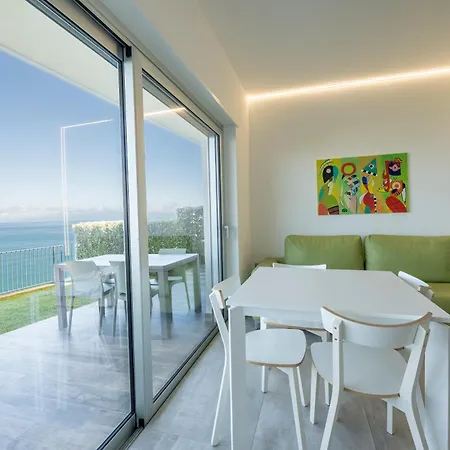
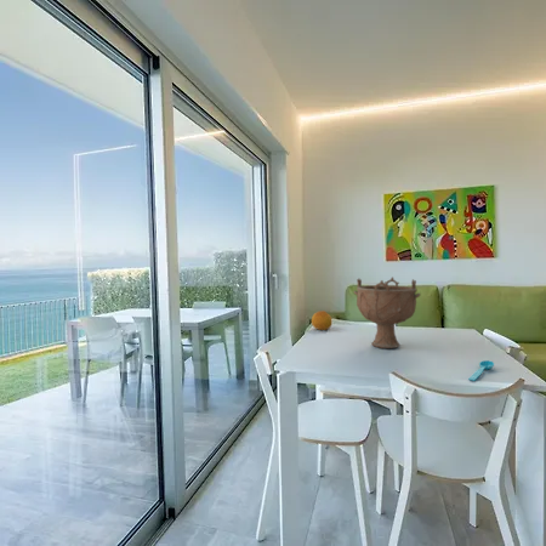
+ decorative bowl (386, 312)
+ fruit (322, 319)
+ spoon (480, 369)
